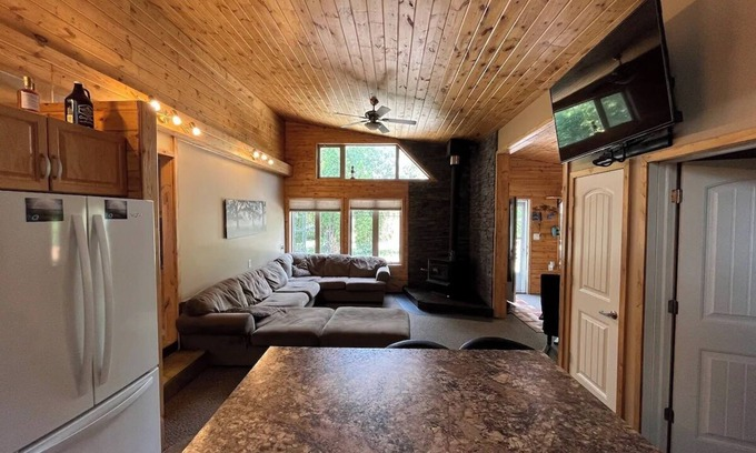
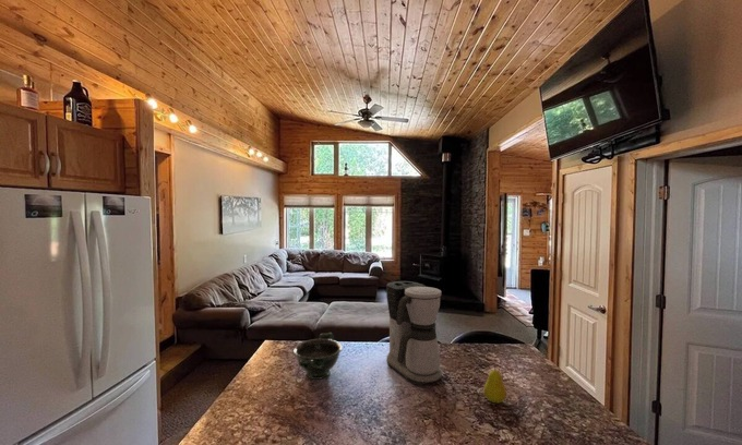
+ fruit (494, 383)
+ bowl (318, 359)
+ coffee maker (408, 328)
